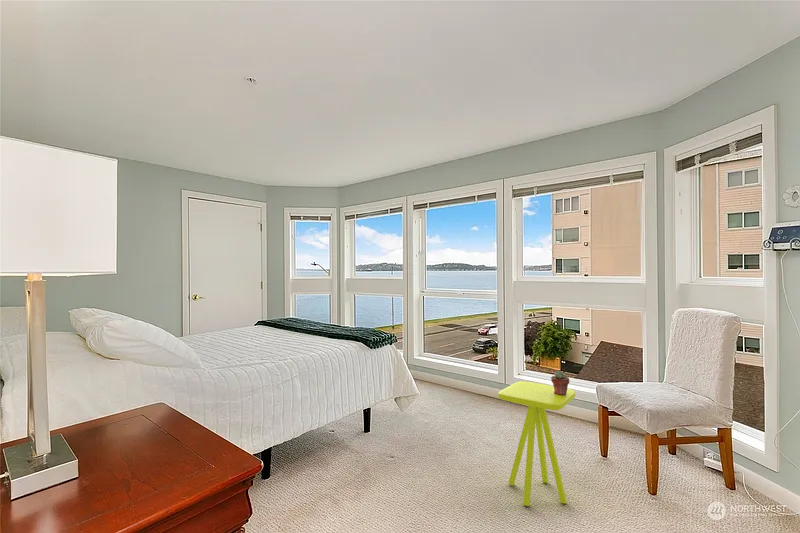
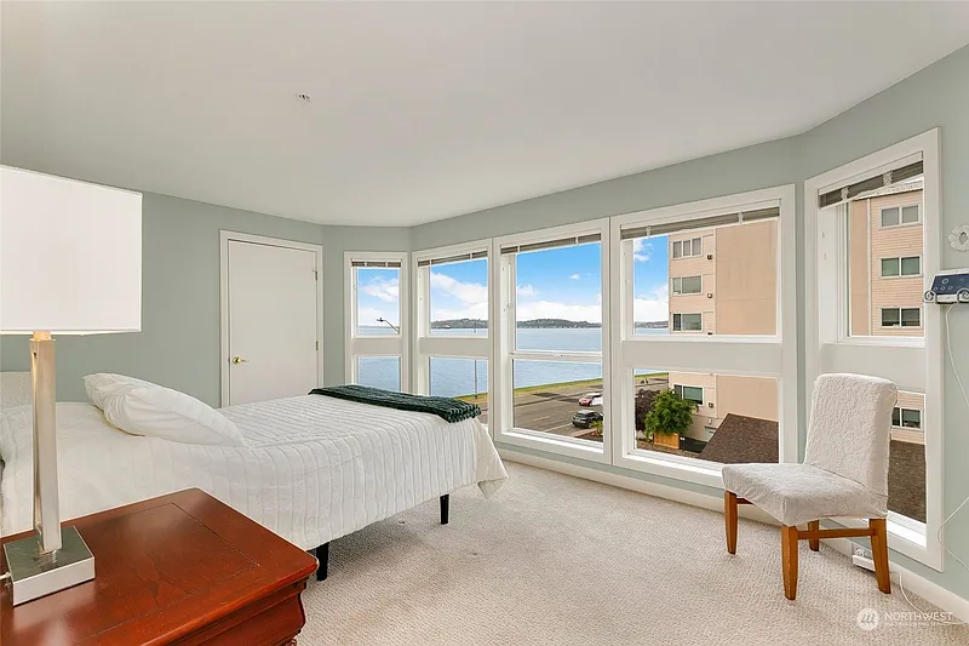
- potted succulent (560, 381)
- side table (538, 441)
